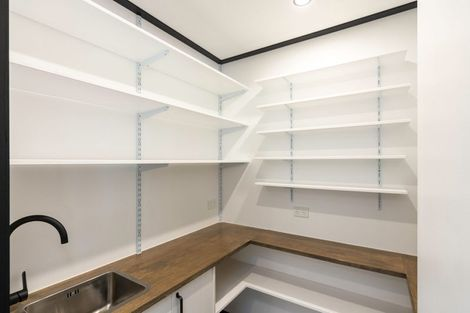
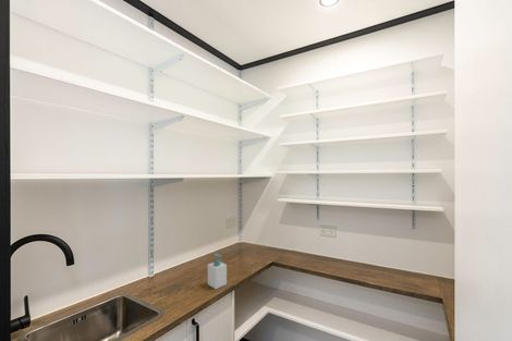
+ soap bottle (217, 269)
